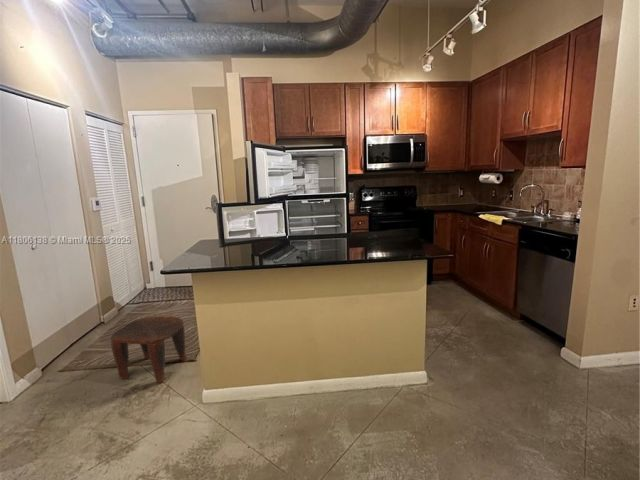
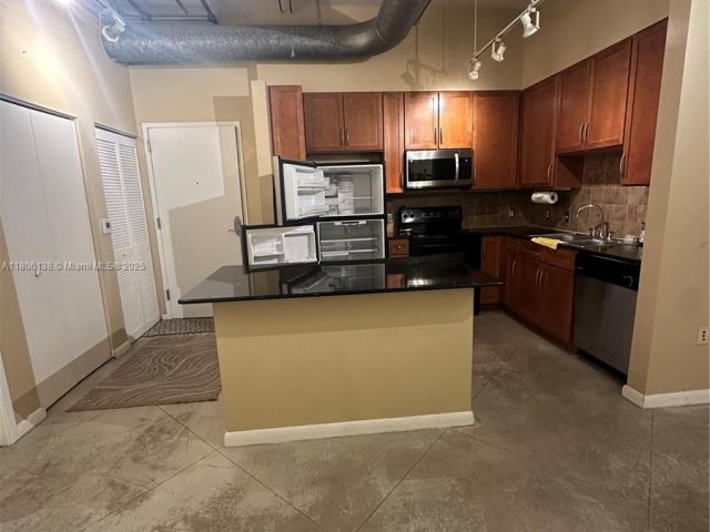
- stool (151, 348)
